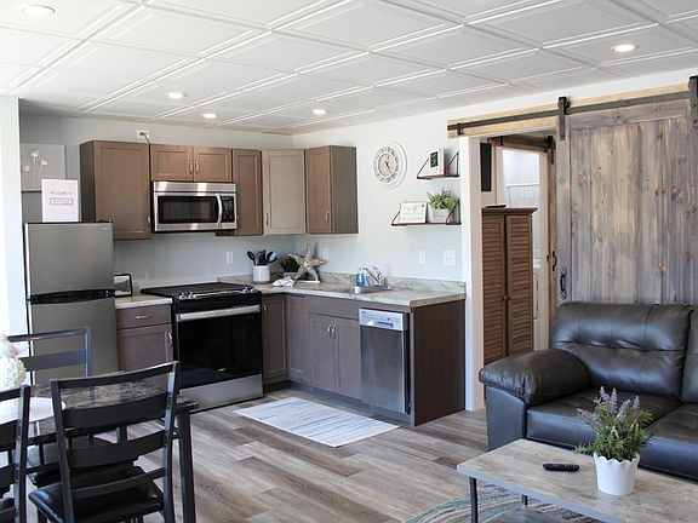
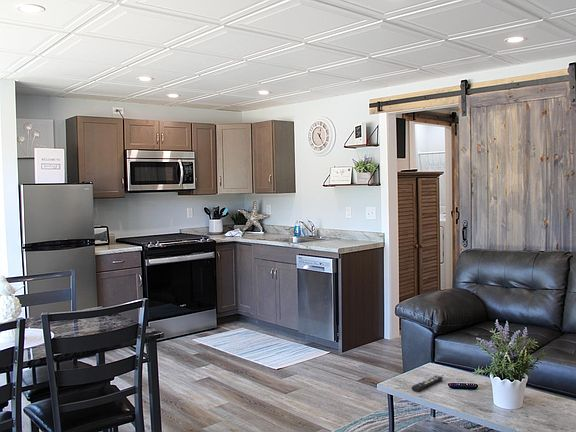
+ remote control (427, 383)
